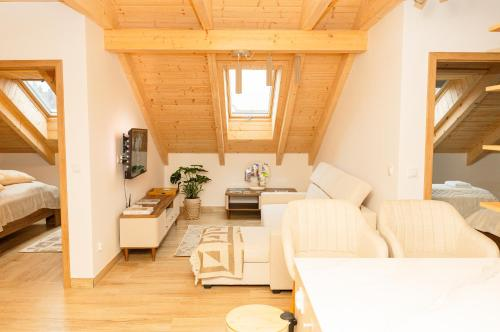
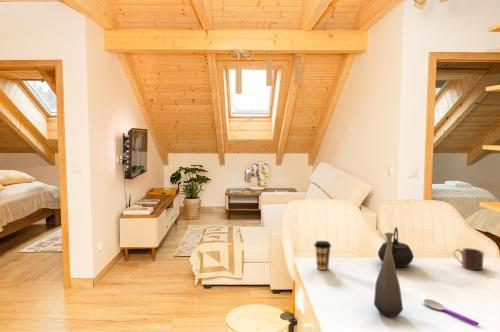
+ coffee cup (322, 255)
+ kettle (395, 245)
+ spoon (449, 311)
+ mug (468, 258)
+ bottle (388, 273)
